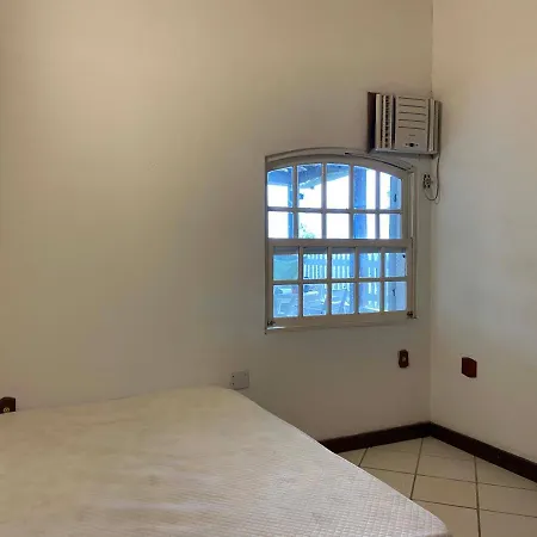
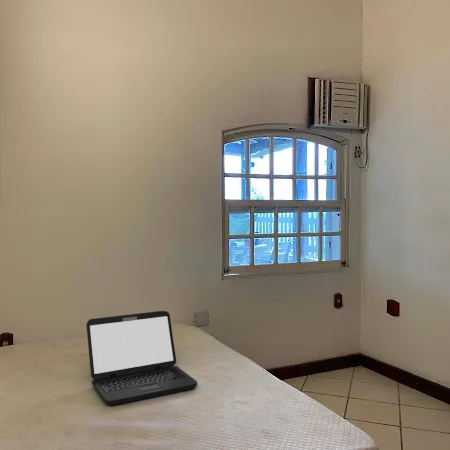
+ laptop (141, 353)
